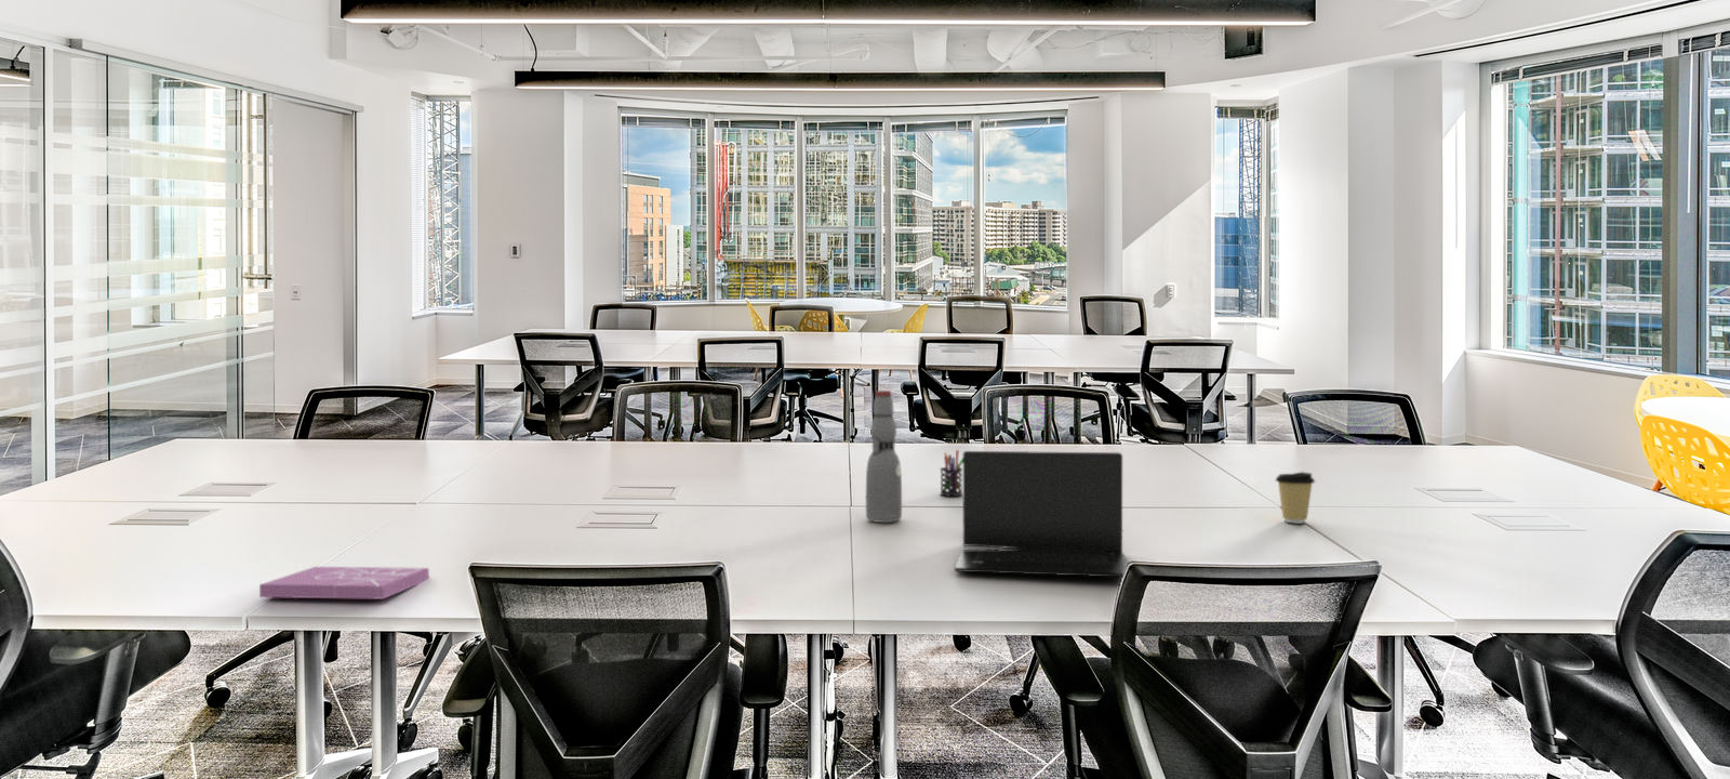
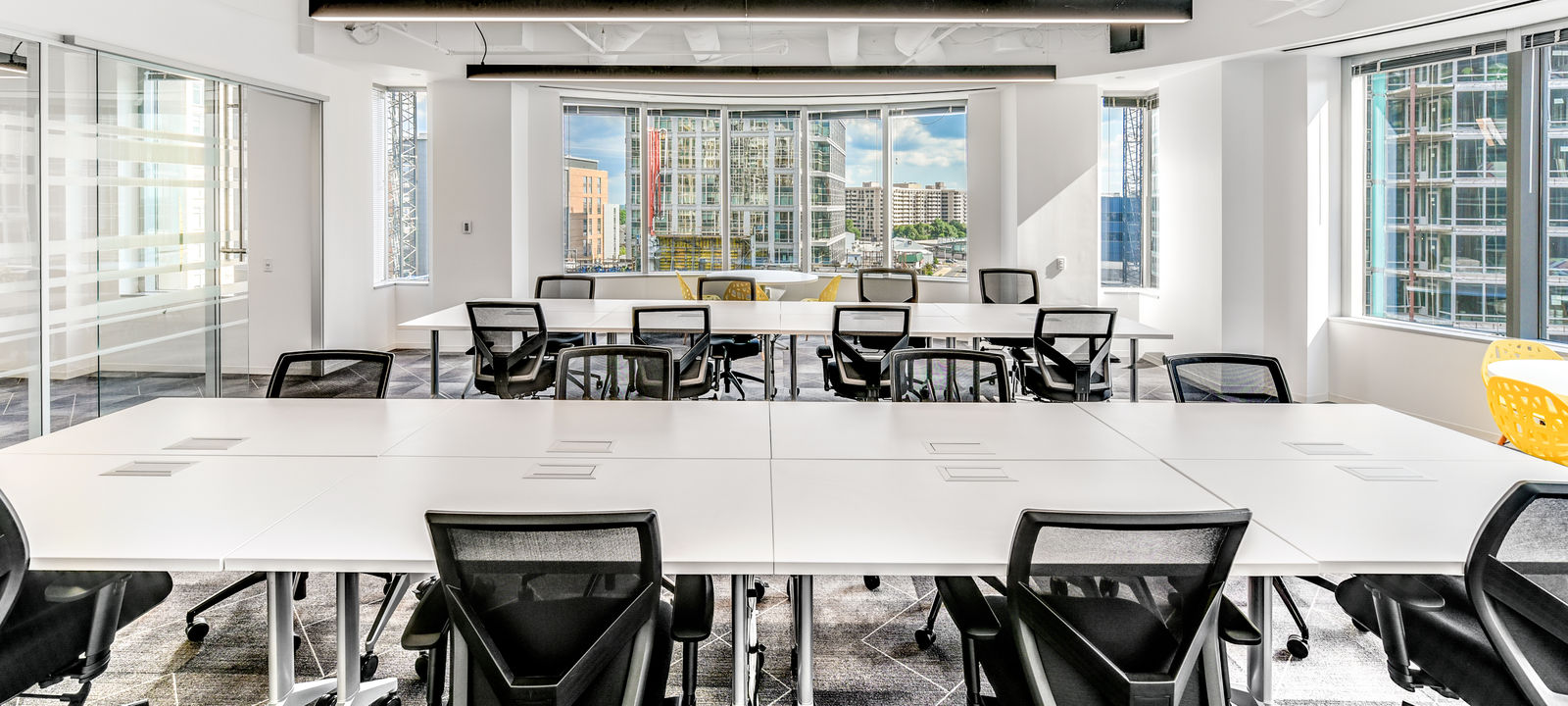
- bottle (884, 456)
- laptop (1042, 510)
- book (348, 581)
- pen holder (953, 472)
- coffee cup (1294, 497)
